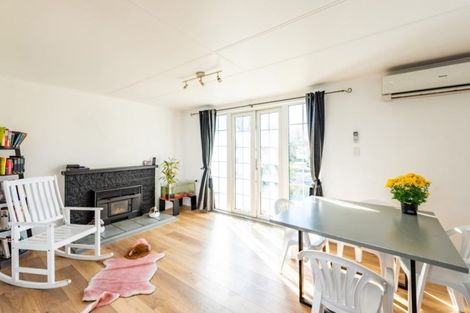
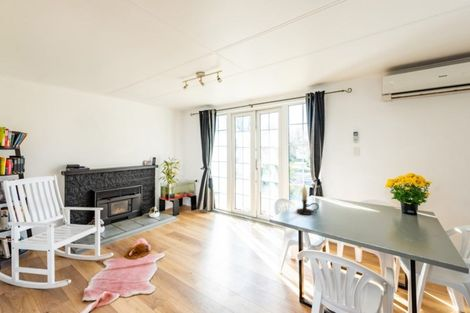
+ candle holder (306, 198)
